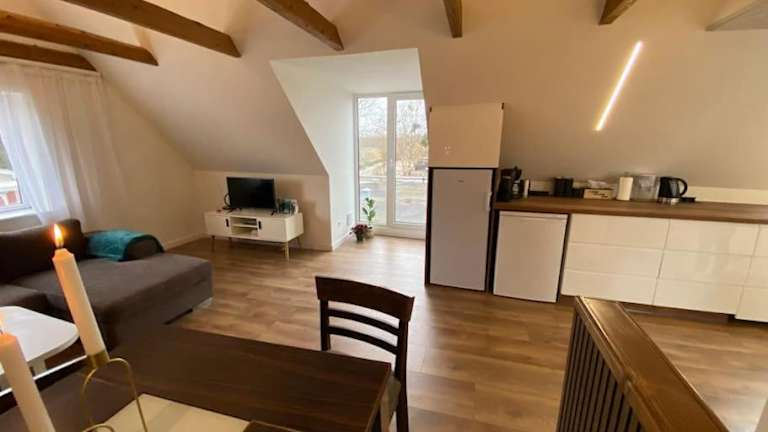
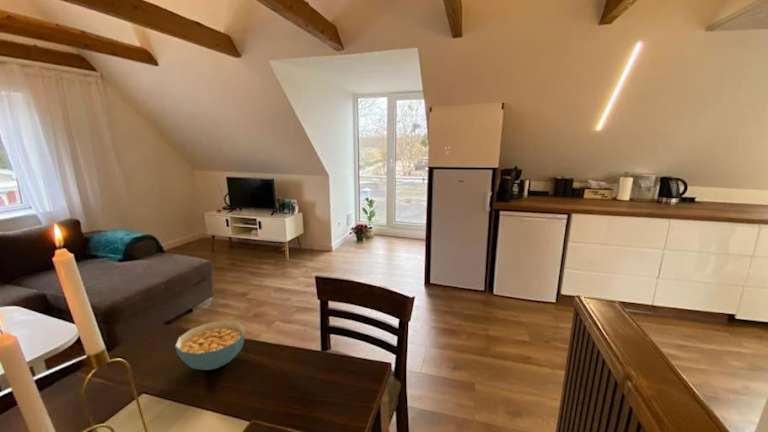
+ cereal bowl (213, 349)
